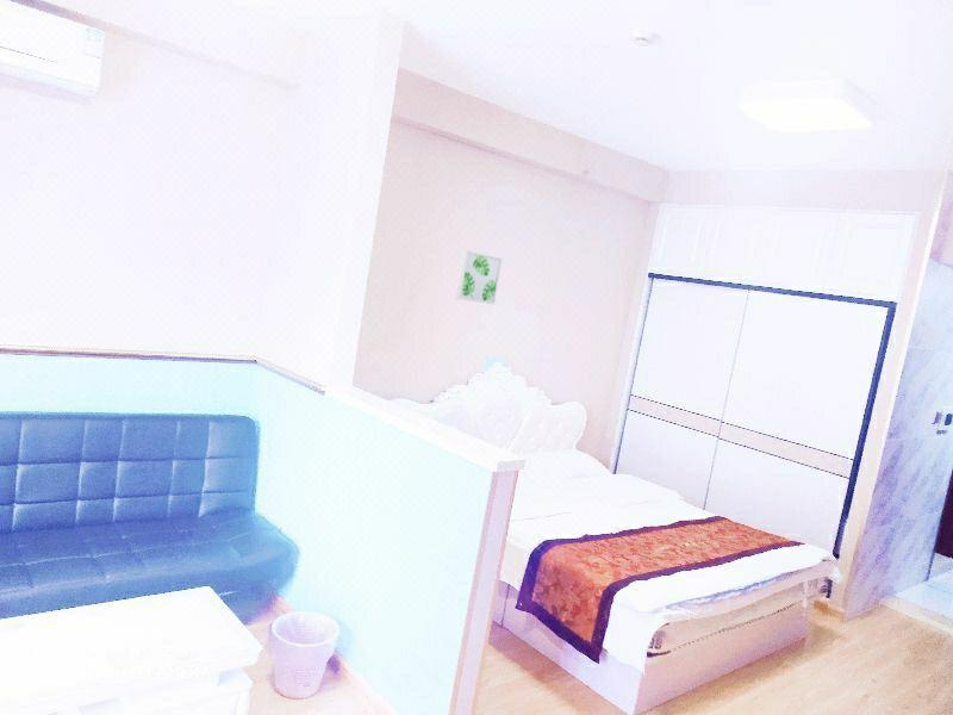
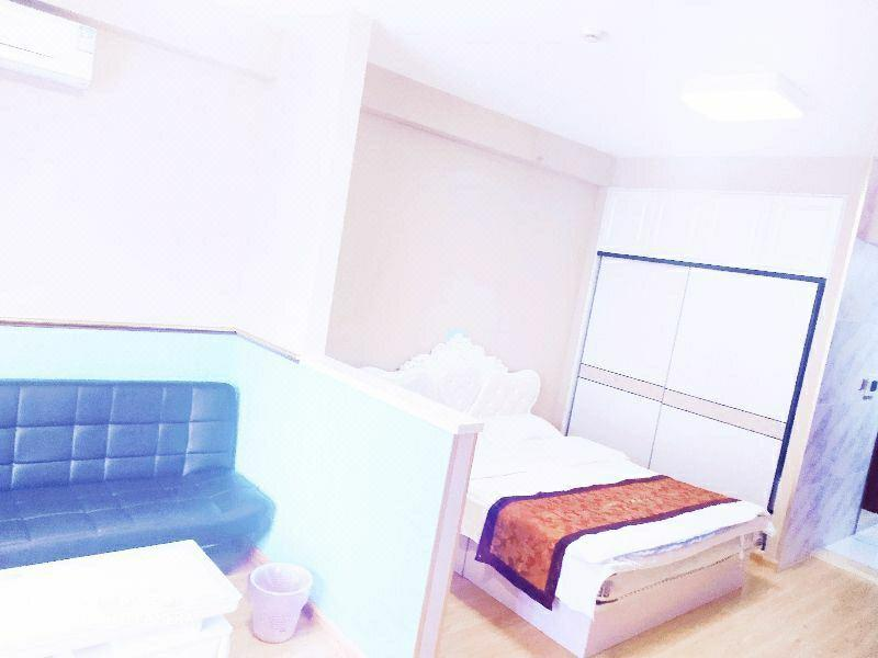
- wall art (479, 278)
